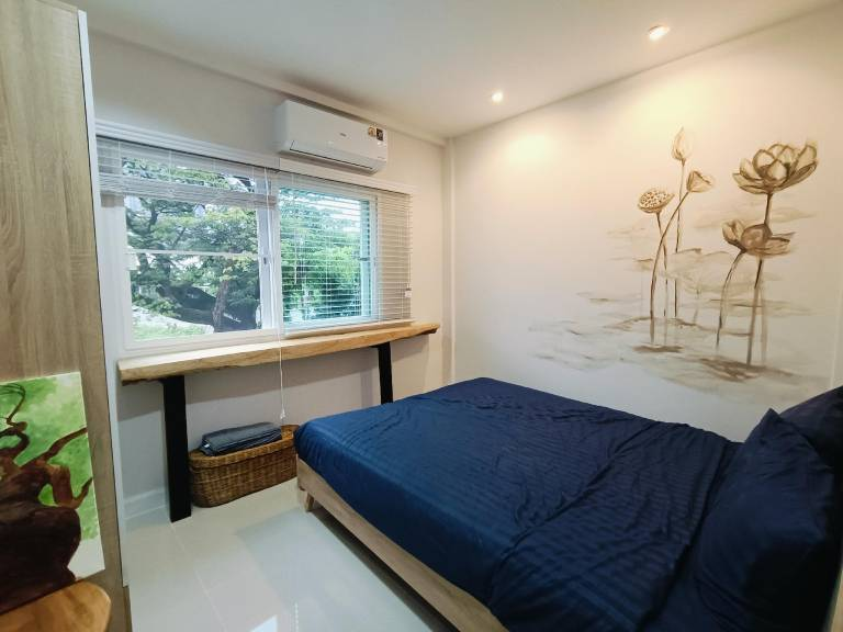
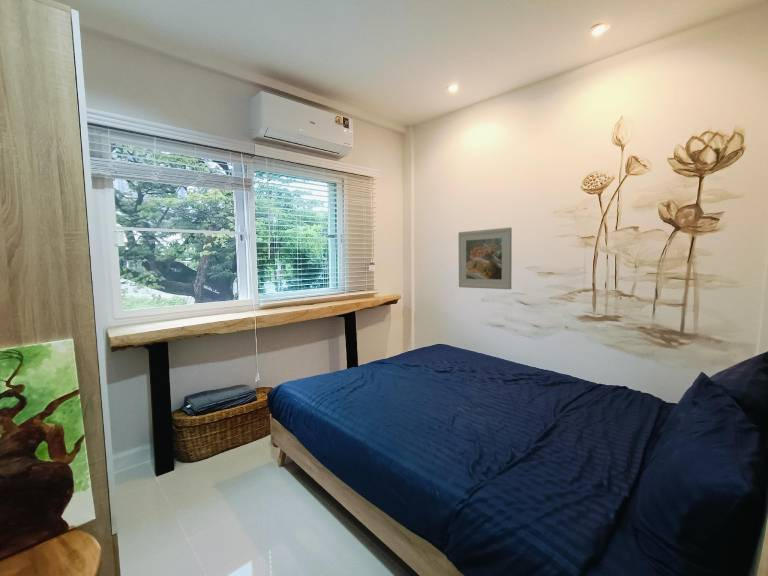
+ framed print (483, 259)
